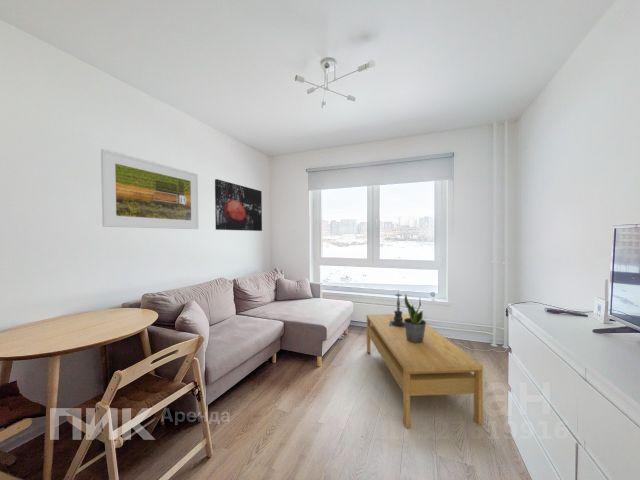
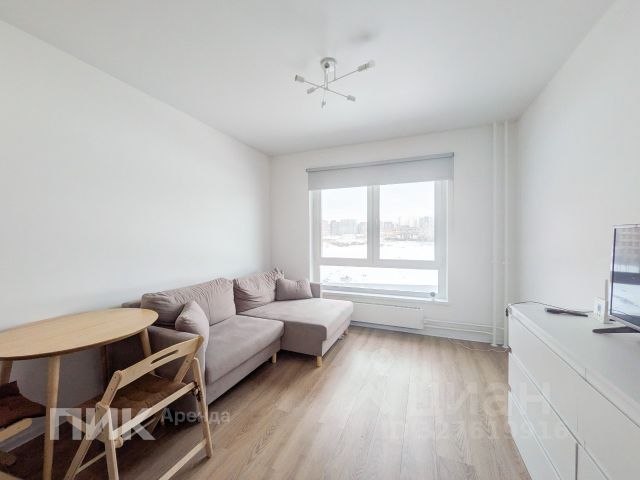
- candle holder (398, 306)
- wall art (241, 208)
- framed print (158, 196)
- potted plant (414, 316)
- coffee table (410, 356)
